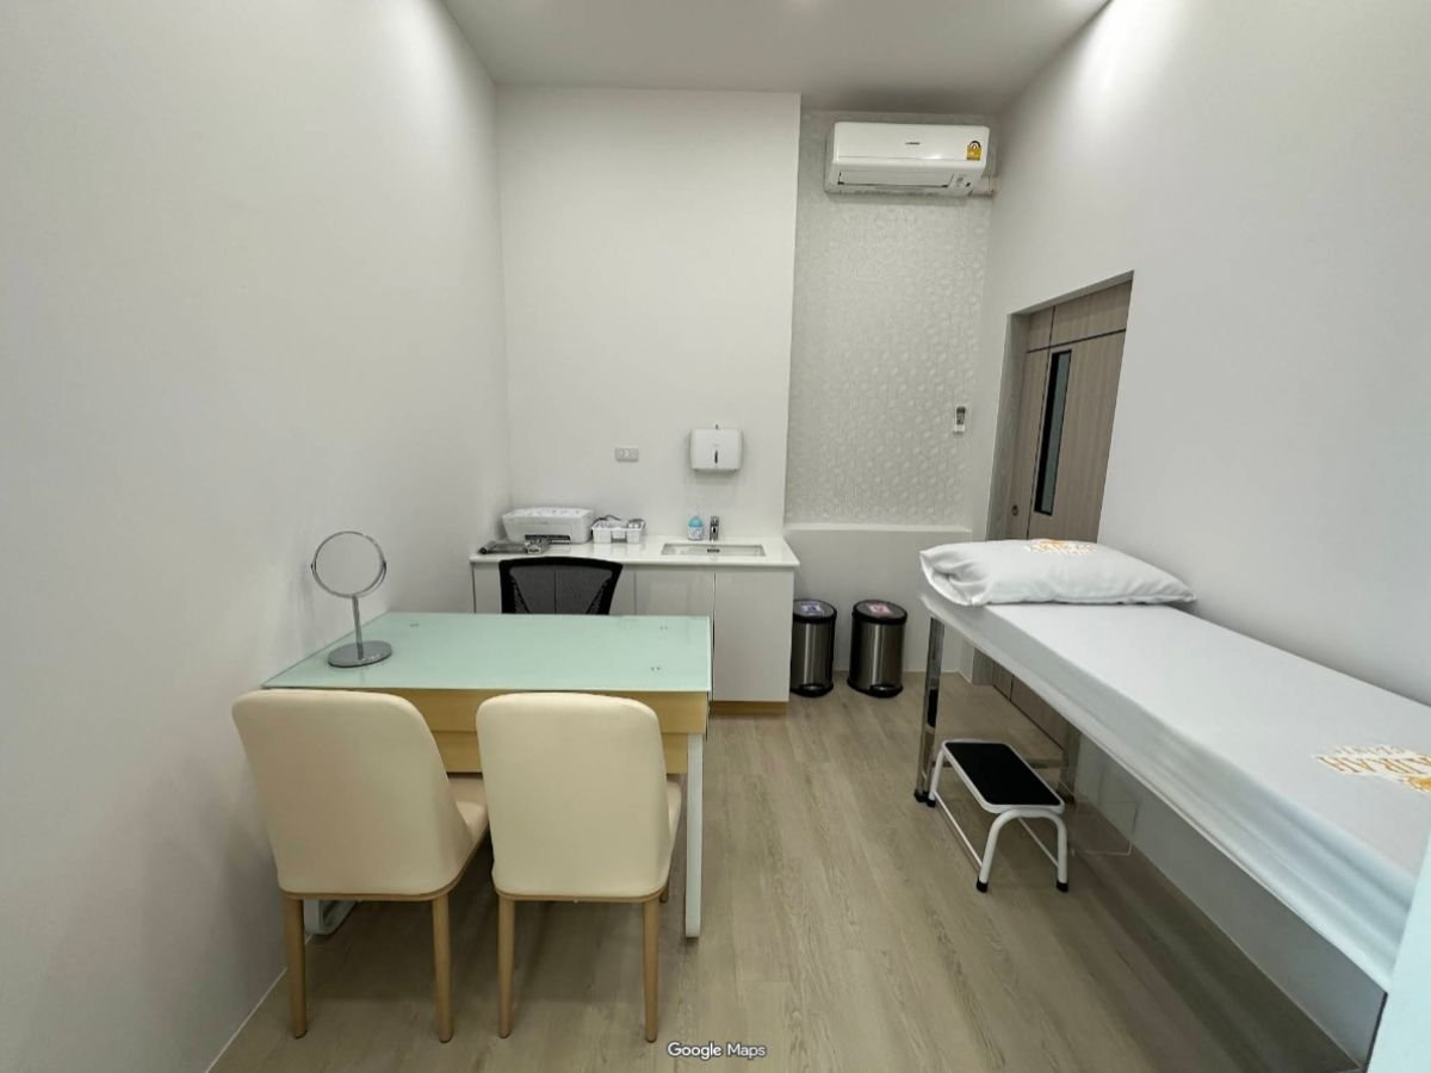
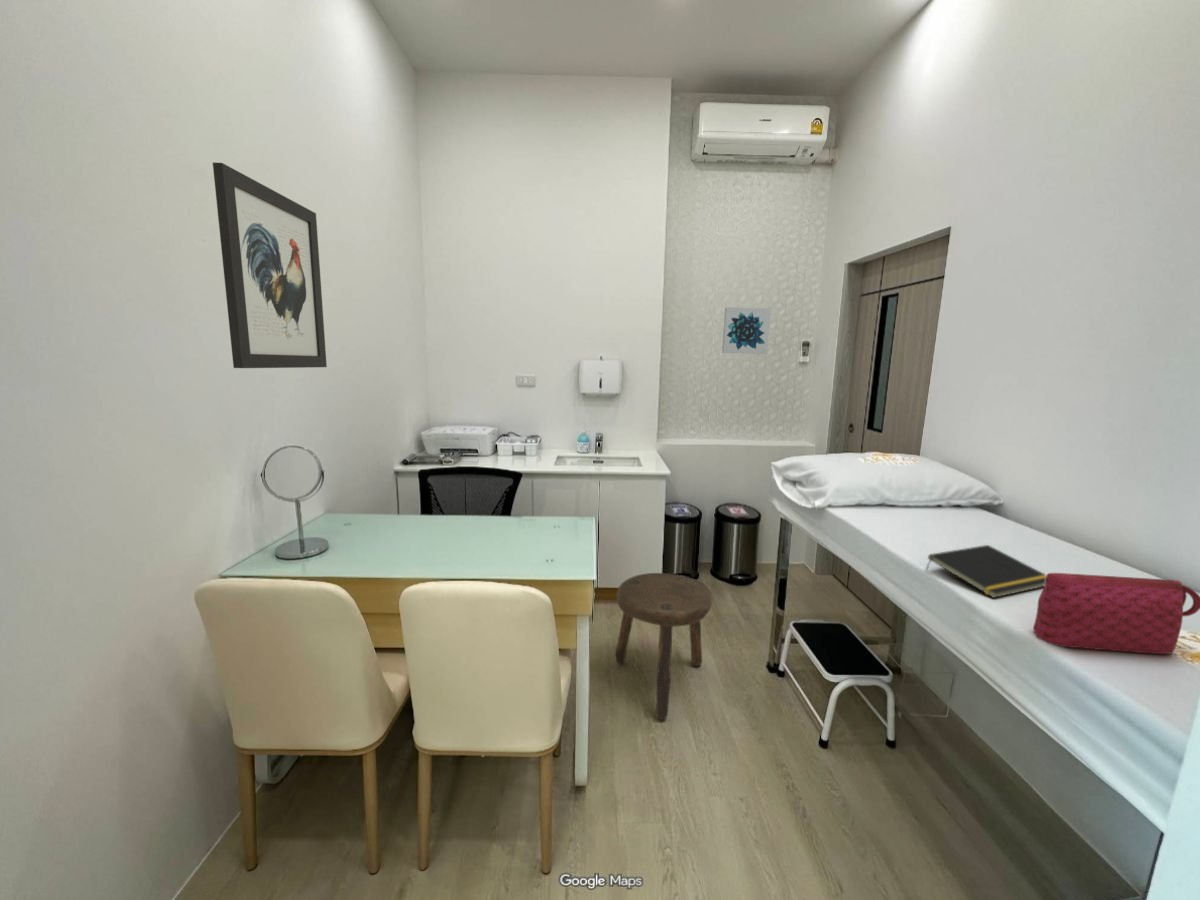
+ wall art (279, 282)
+ clutch bag (1119, 612)
+ wall art (746, 330)
+ stool (660, 639)
+ notepad (990, 569)
